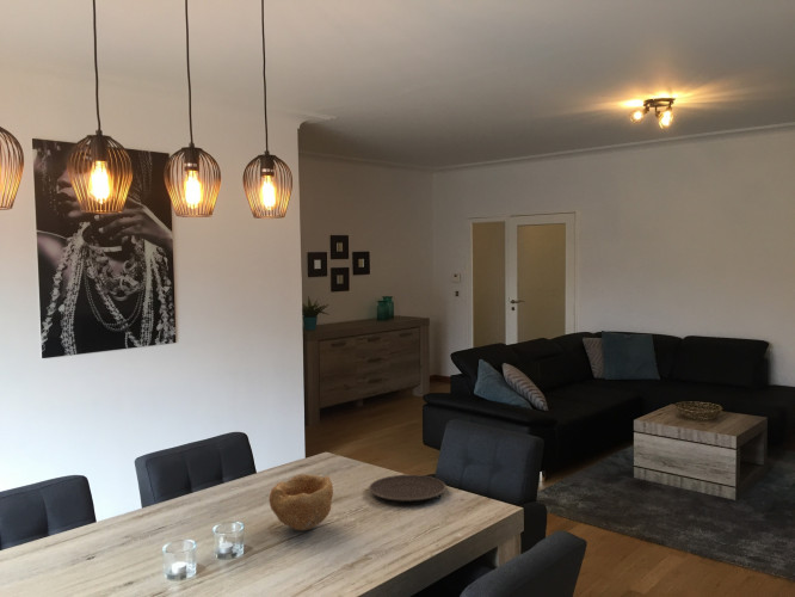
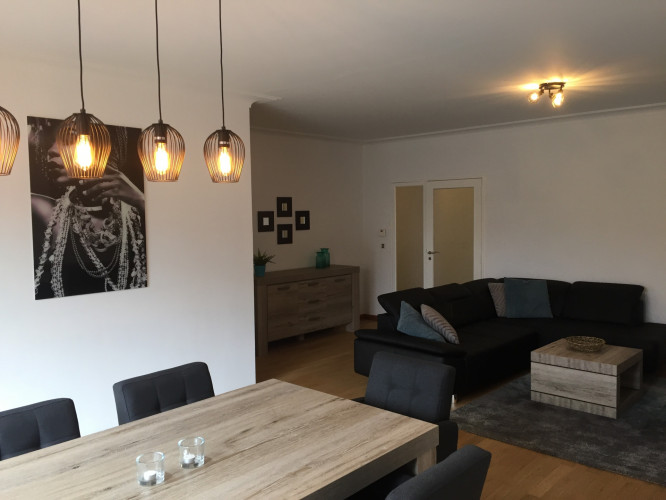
- plate (407, 488)
- bowl (302, 504)
